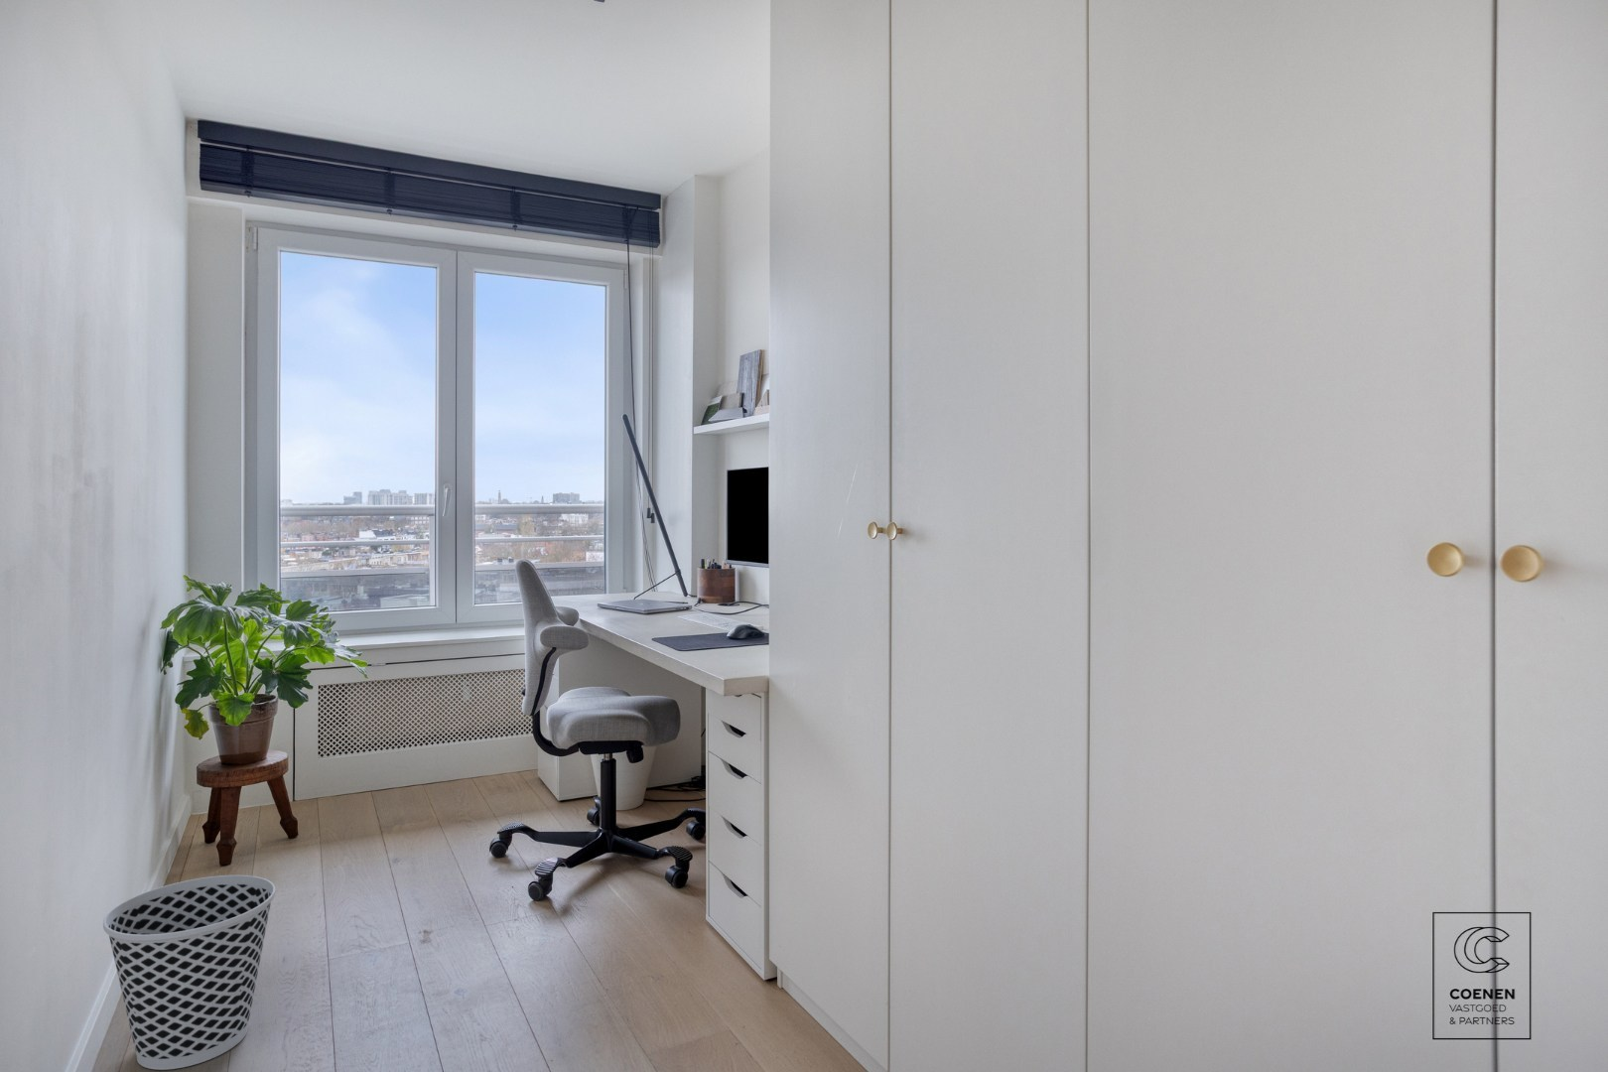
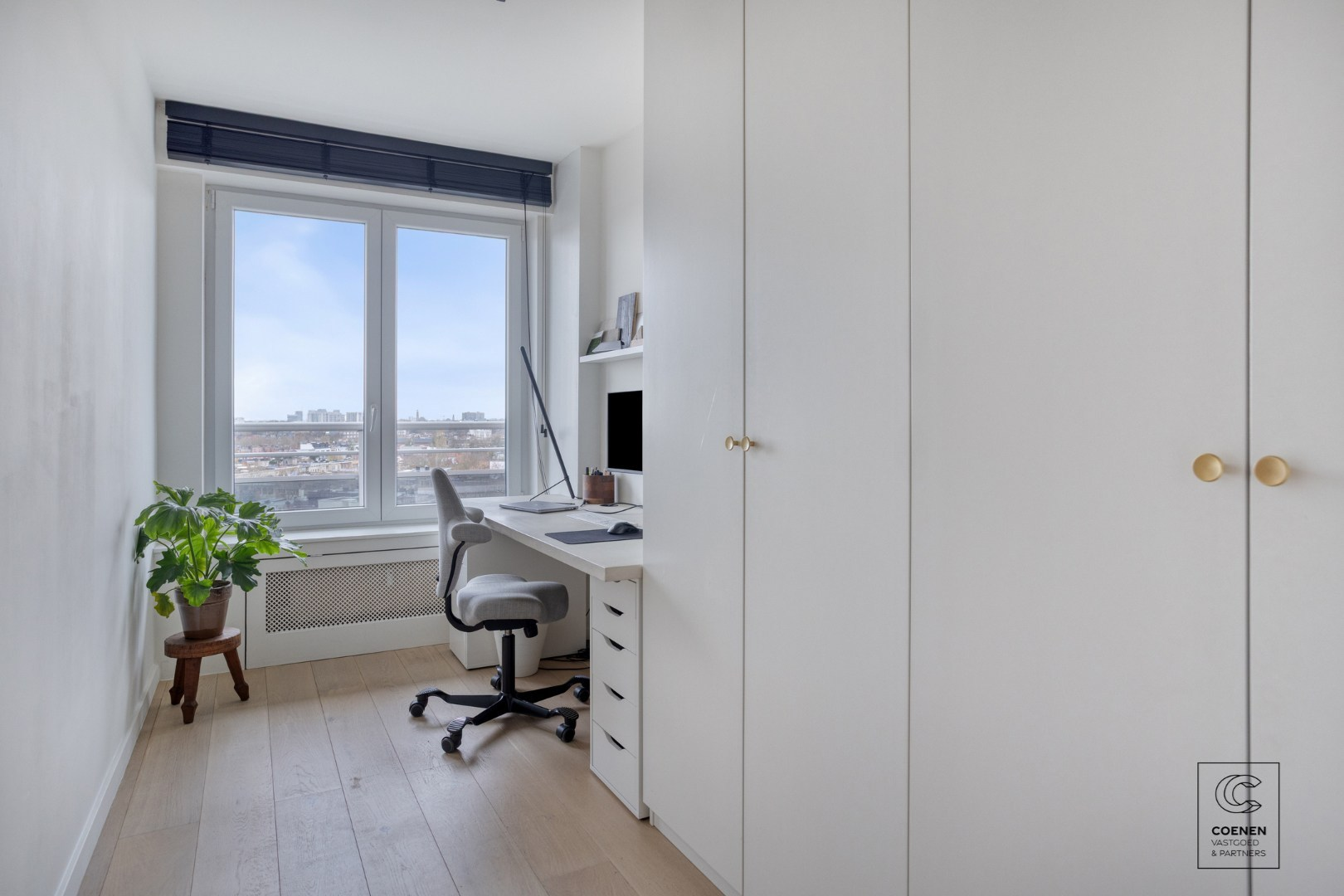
- wastebasket (193, 972)
